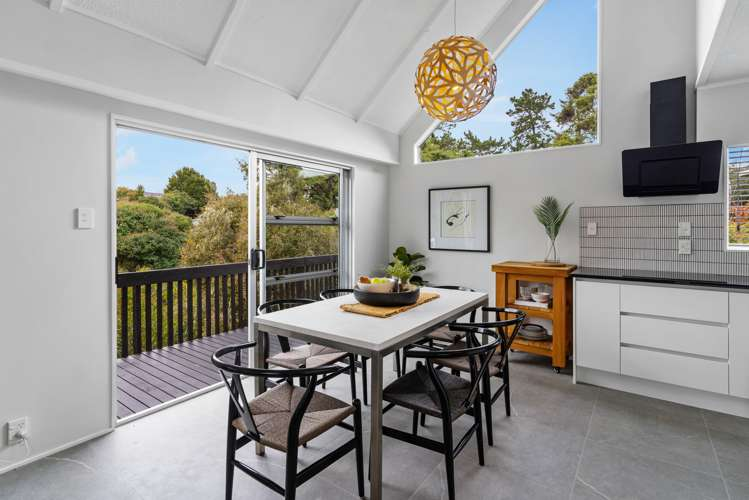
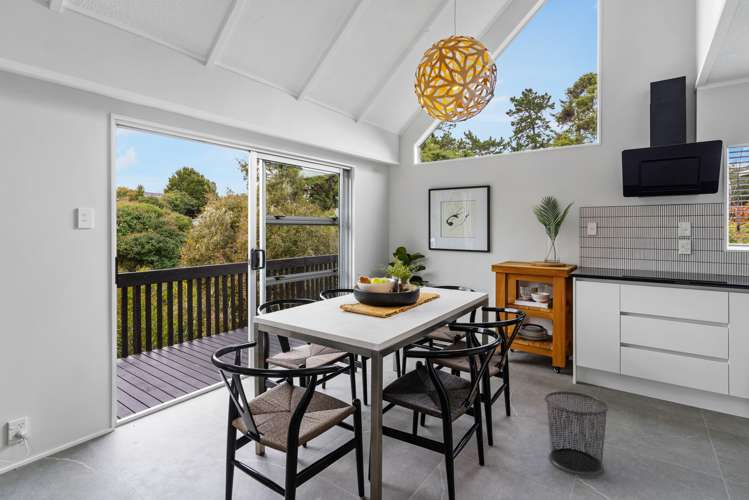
+ waste bin (574, 431)
